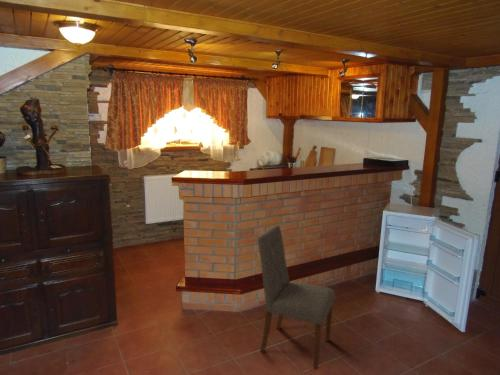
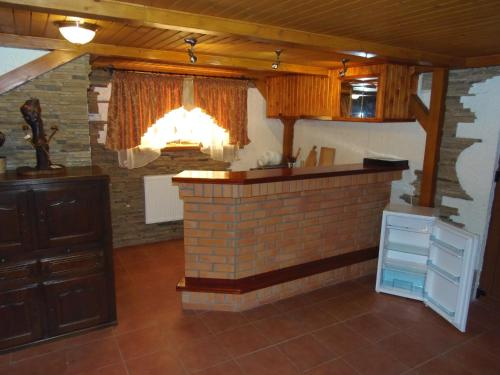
- dining chair (296, 291)
